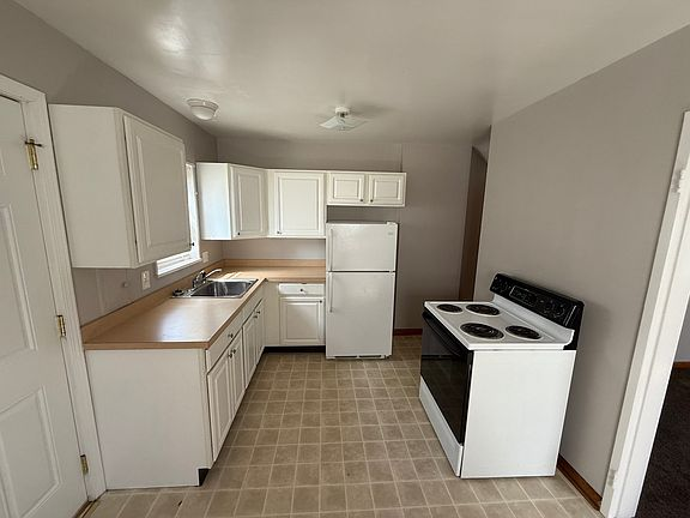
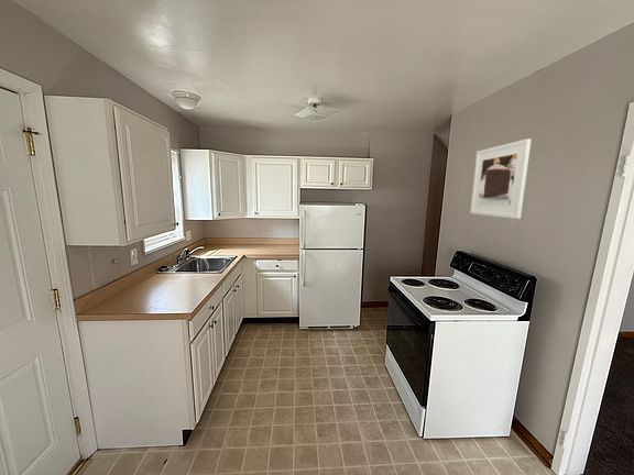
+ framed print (496, 181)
